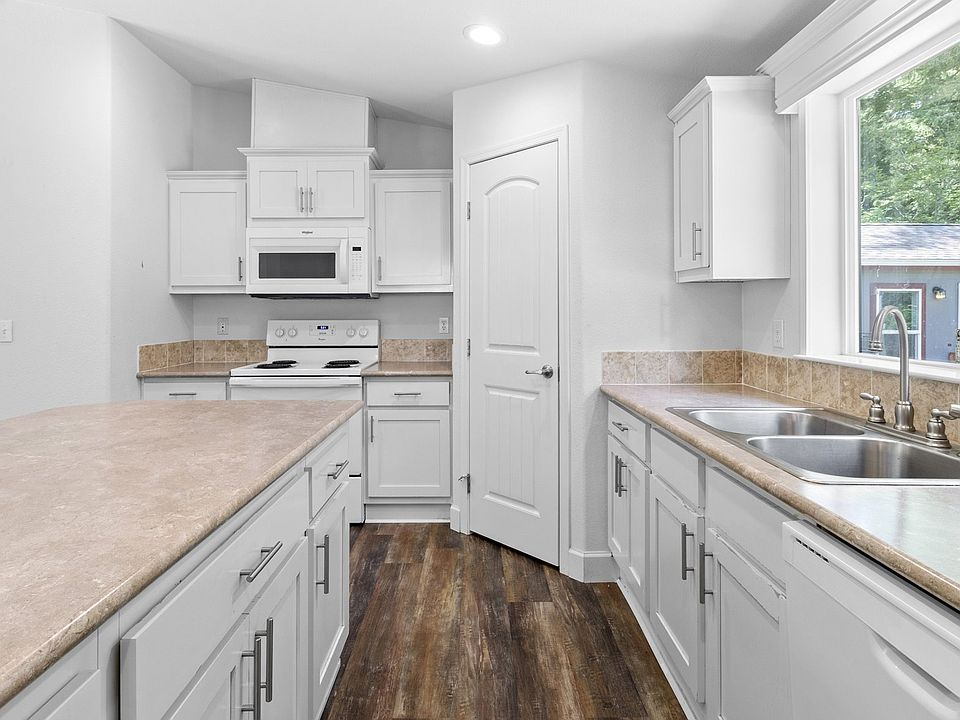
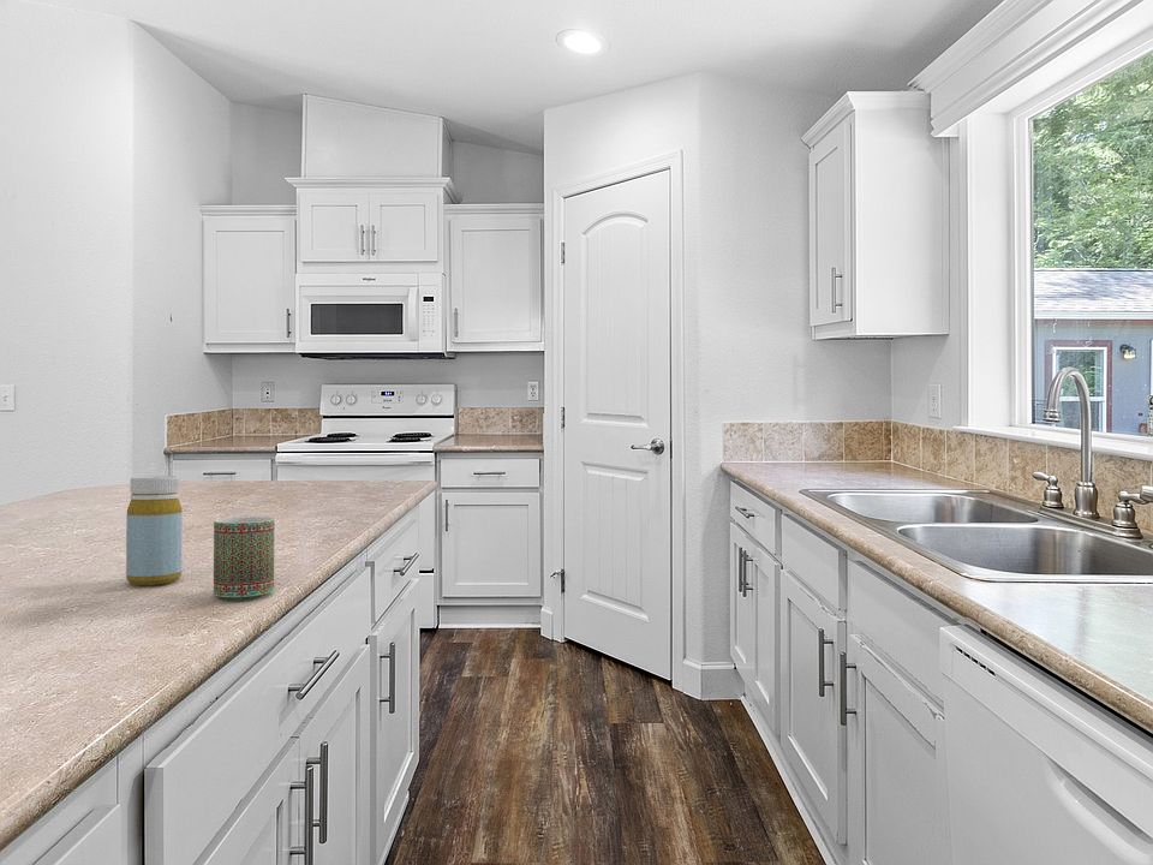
+ mug (245, 554)
+ bottle (154, 529)
